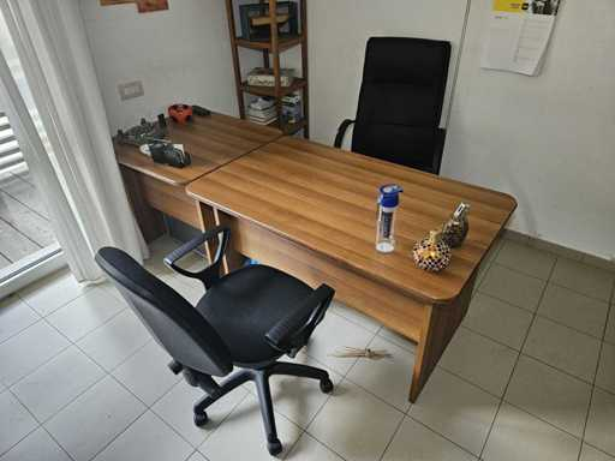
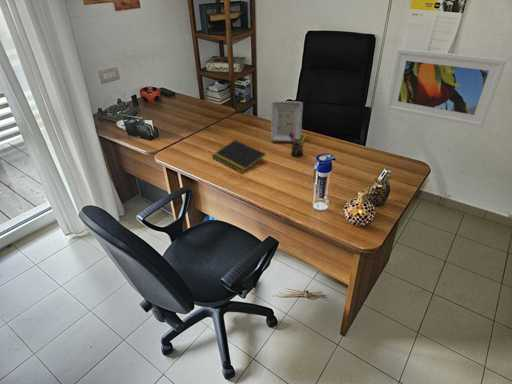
+ notepad (238, 155)
+ pen holder (297, 143)
+ picture frame (285, 121)
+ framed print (439, 87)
